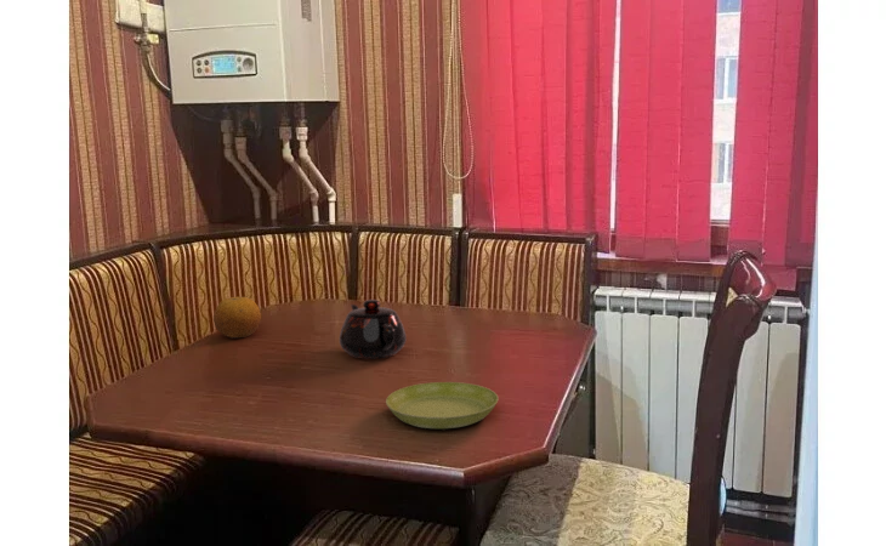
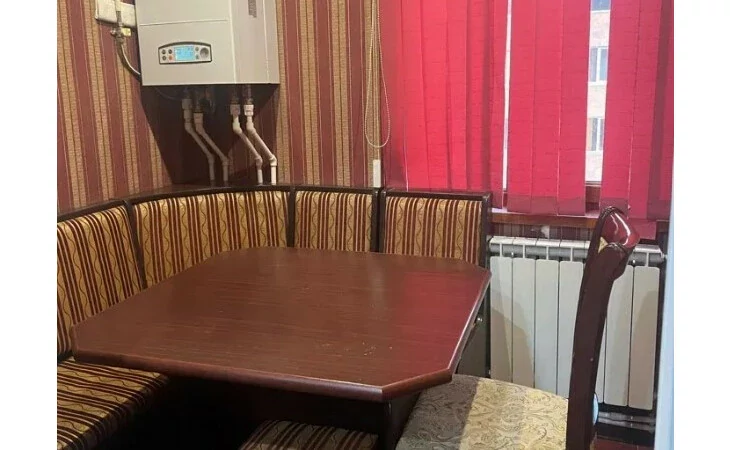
- teapot (370, 326)
- saucer (442, 405)
- fruit (237, 317)
